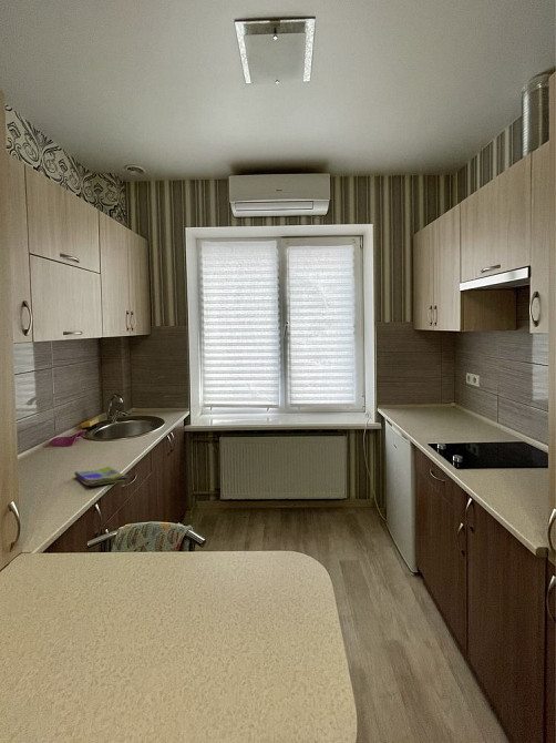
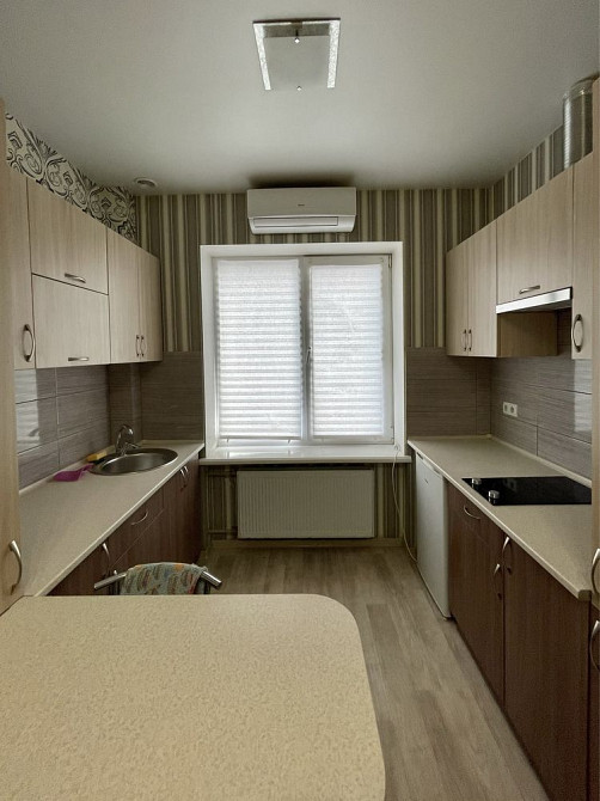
- dish towel (101, 475)
